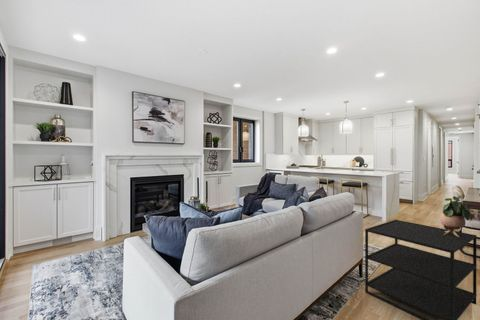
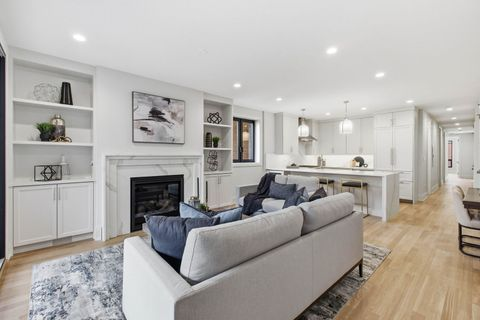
- side table (418, 265)
- potted plant (455, 214)
